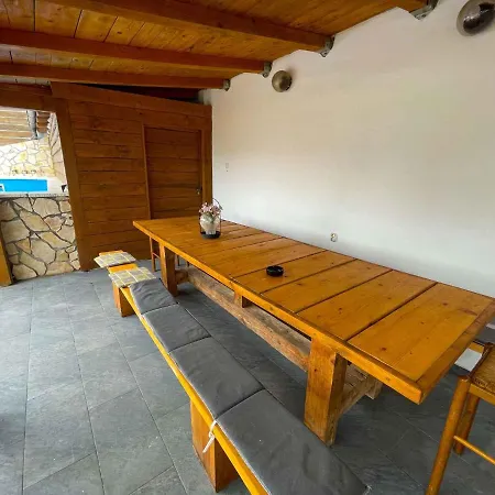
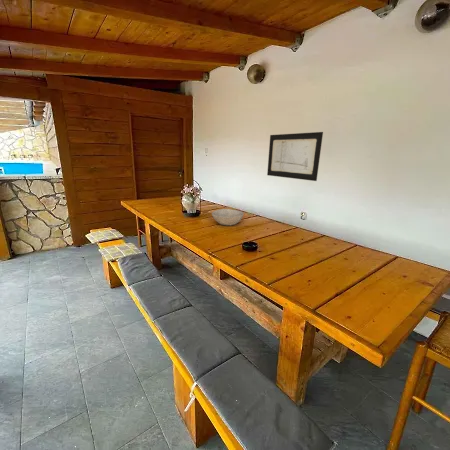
+ bowl (227, 218)
+ wall art (291, 156)
